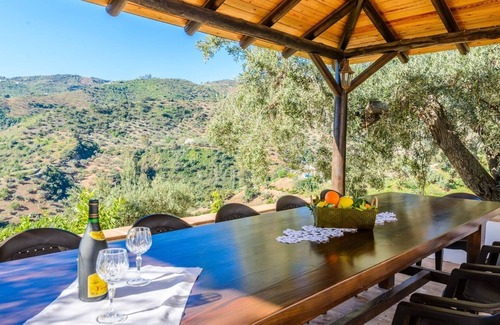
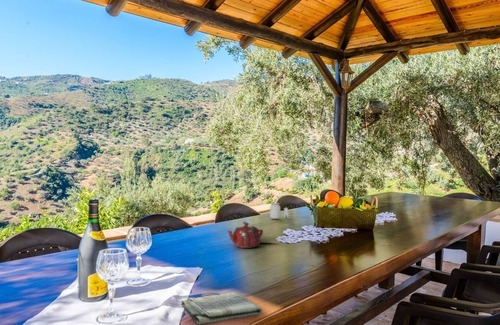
+ teapot (245, 234)
+ dish towel (219, 304)
+ candle (278, 210)
